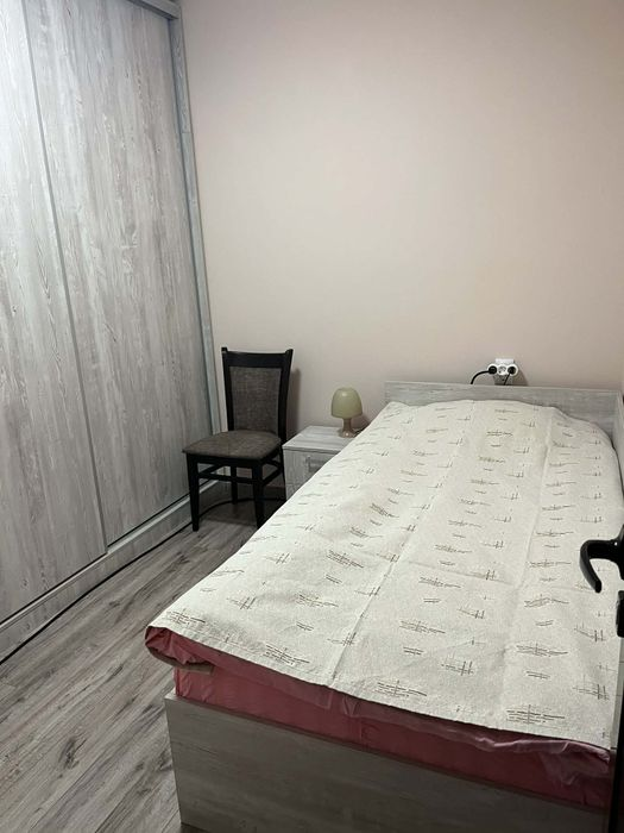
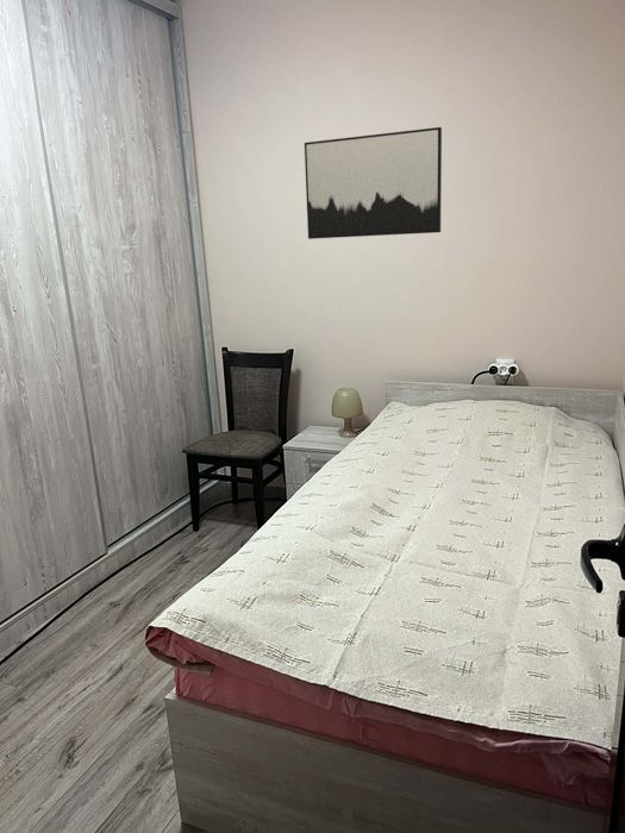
+ wall art (370, 186)
